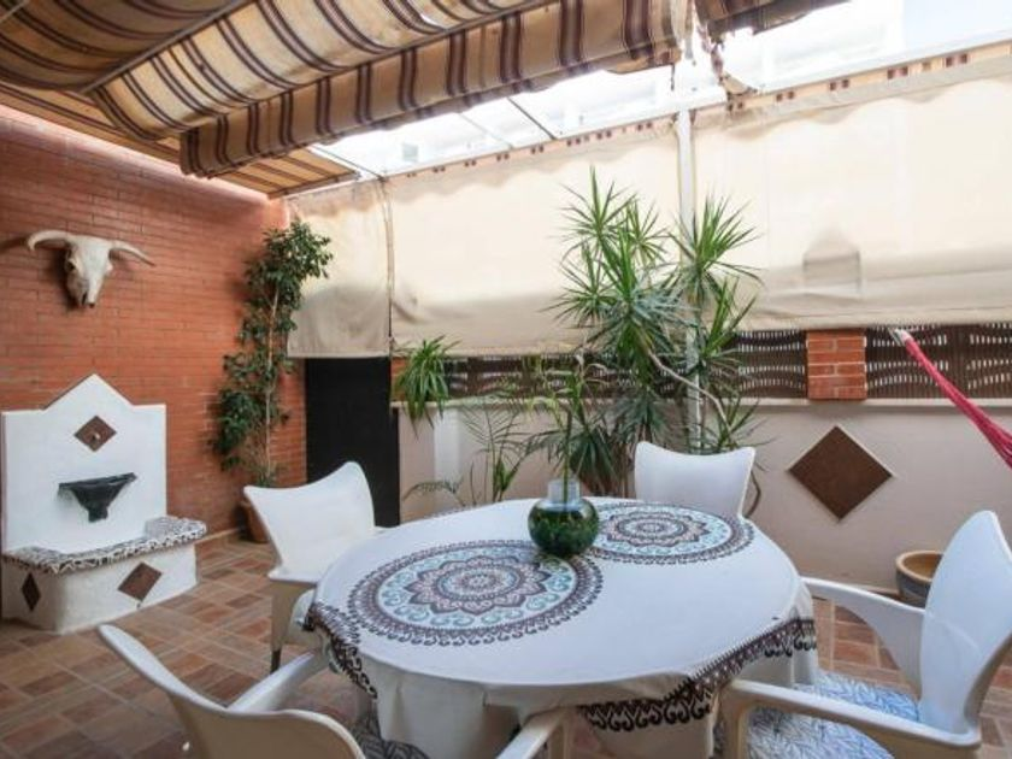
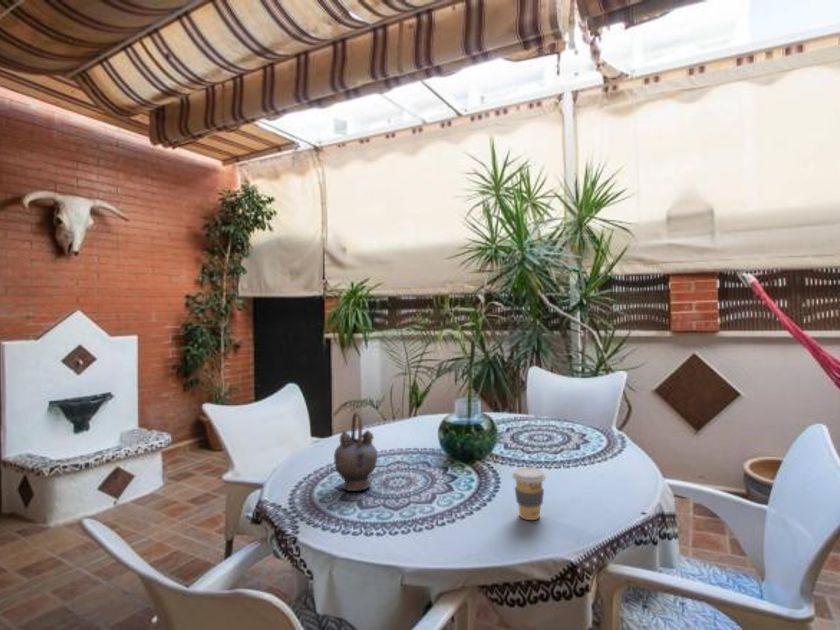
+ teapot (356, 451)
+ coffee cup (529, 493)
